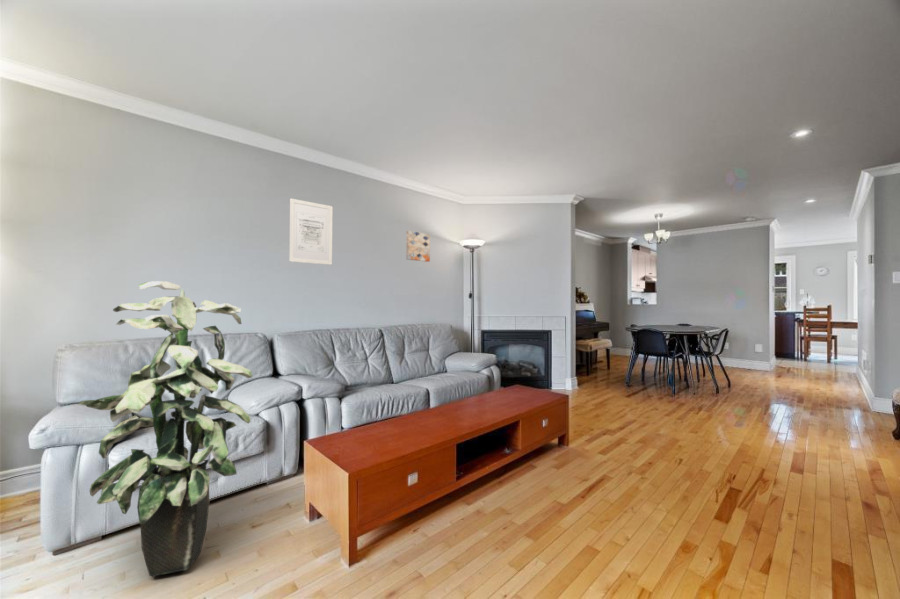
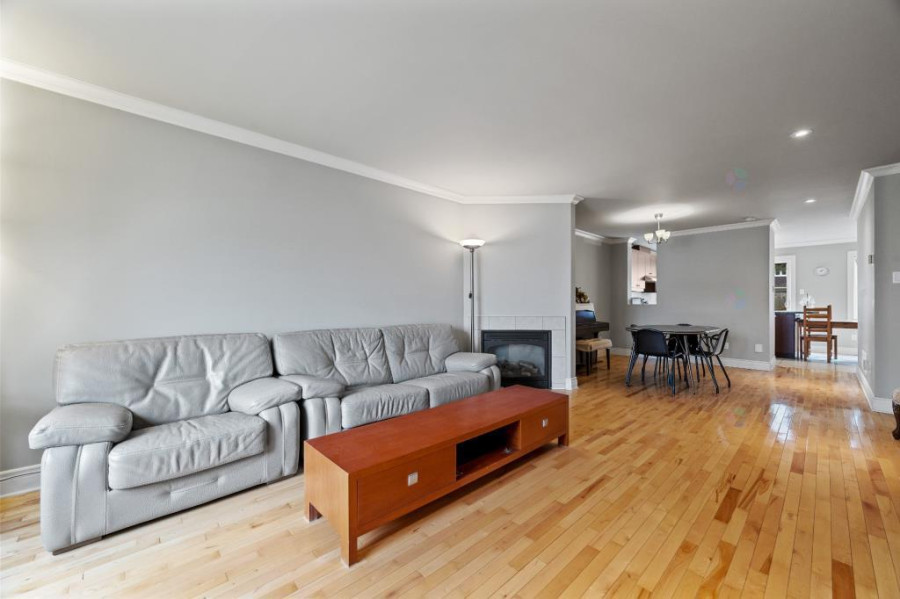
- wall art (311, 232)
- indoor plant (171, 420)
- wall art (418, 246)
